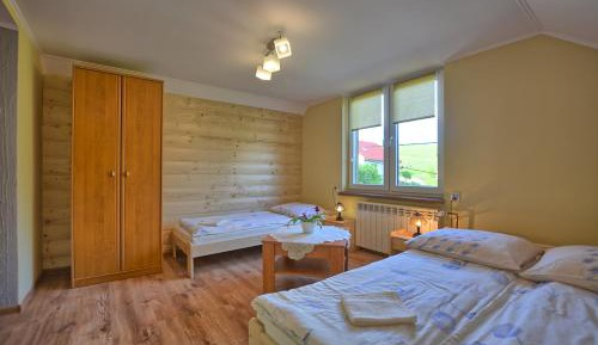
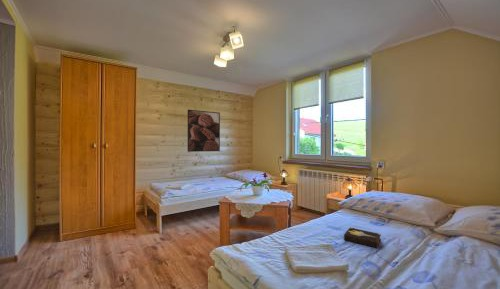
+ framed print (204, 131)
+ hardback book (362, 236)
